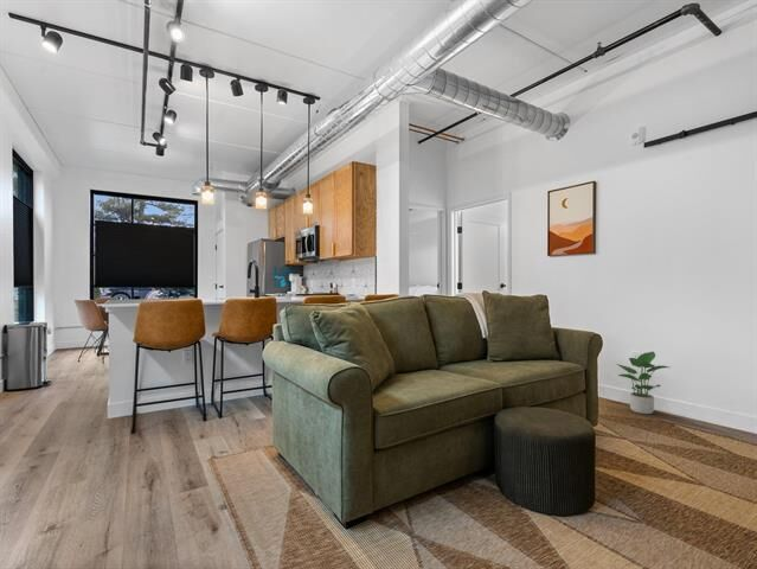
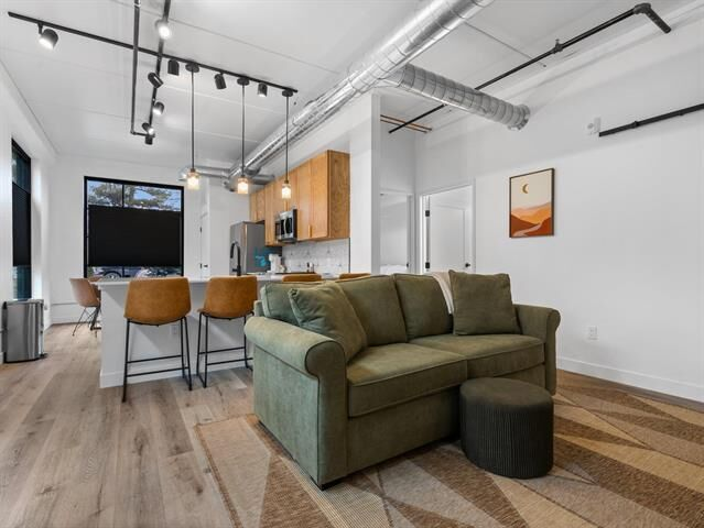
- potted plant (639, 381)
